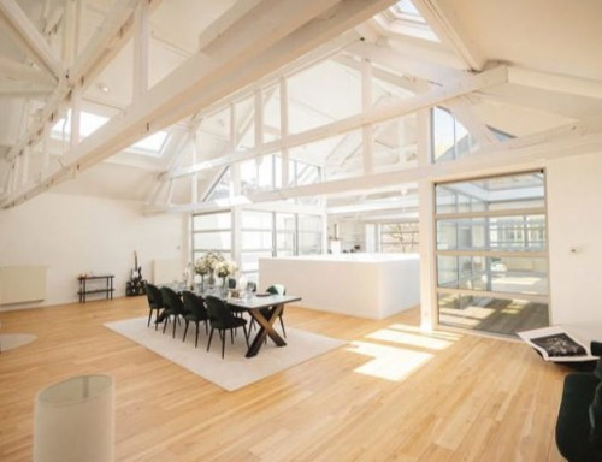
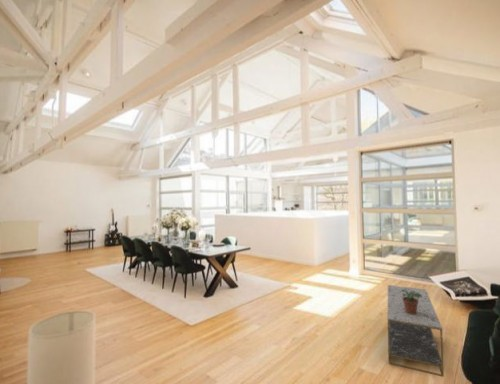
+ potted plant (409, 301)
+ coffee table (409, 321)
